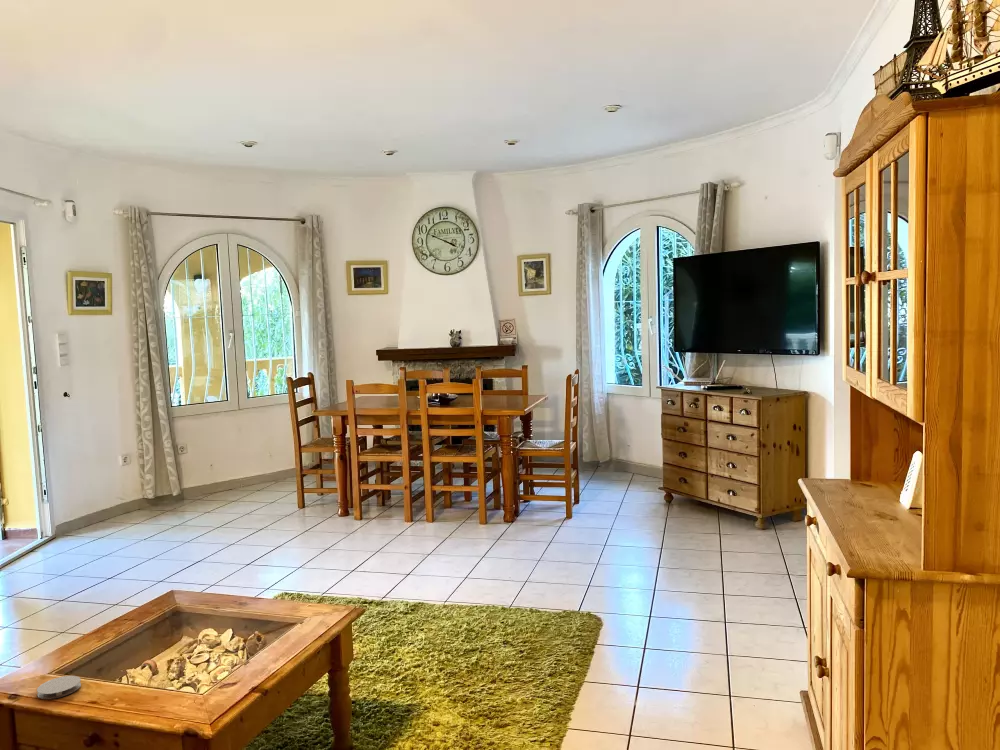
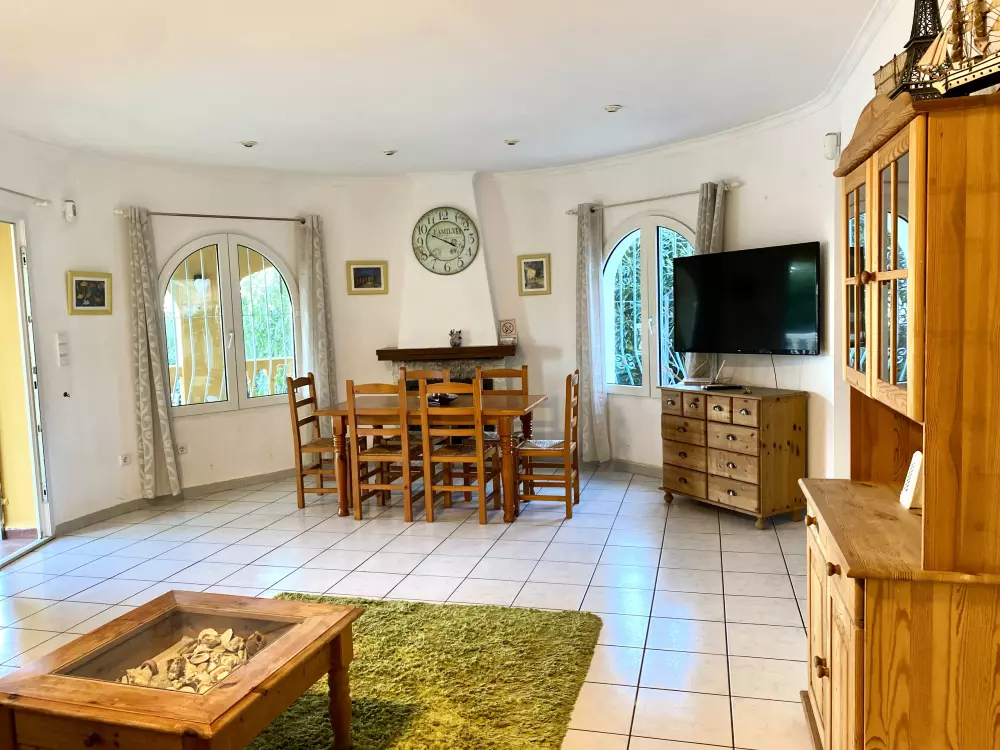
- coaster (59, 687)
